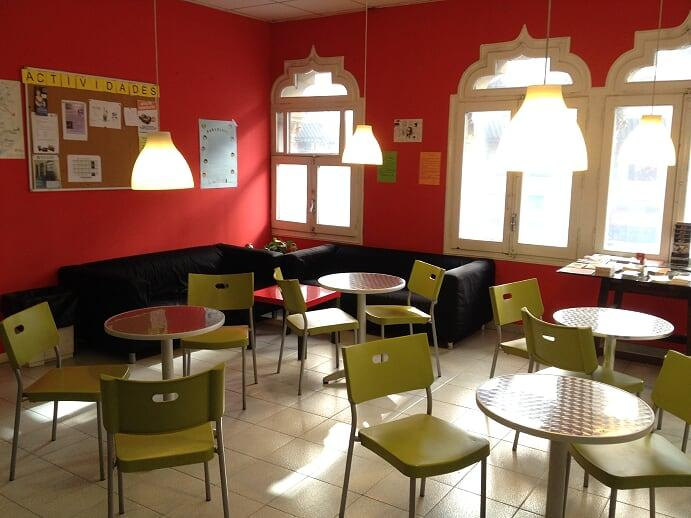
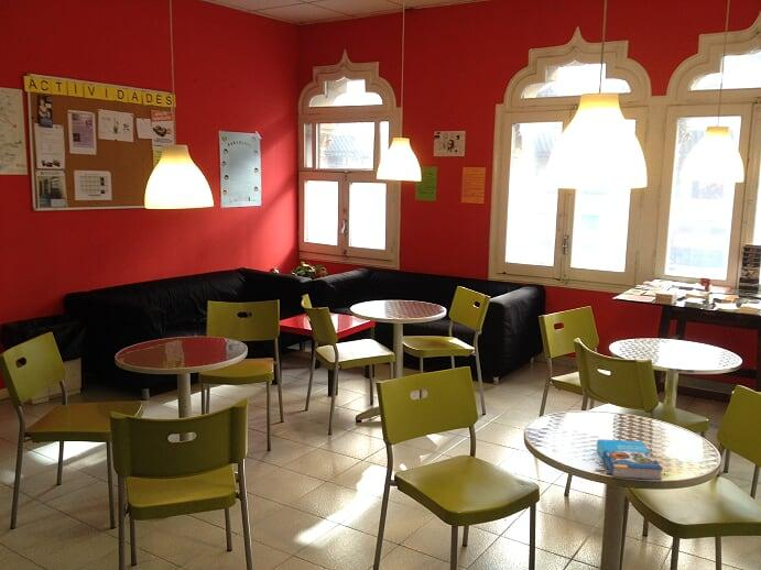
+ book (627, 458)
